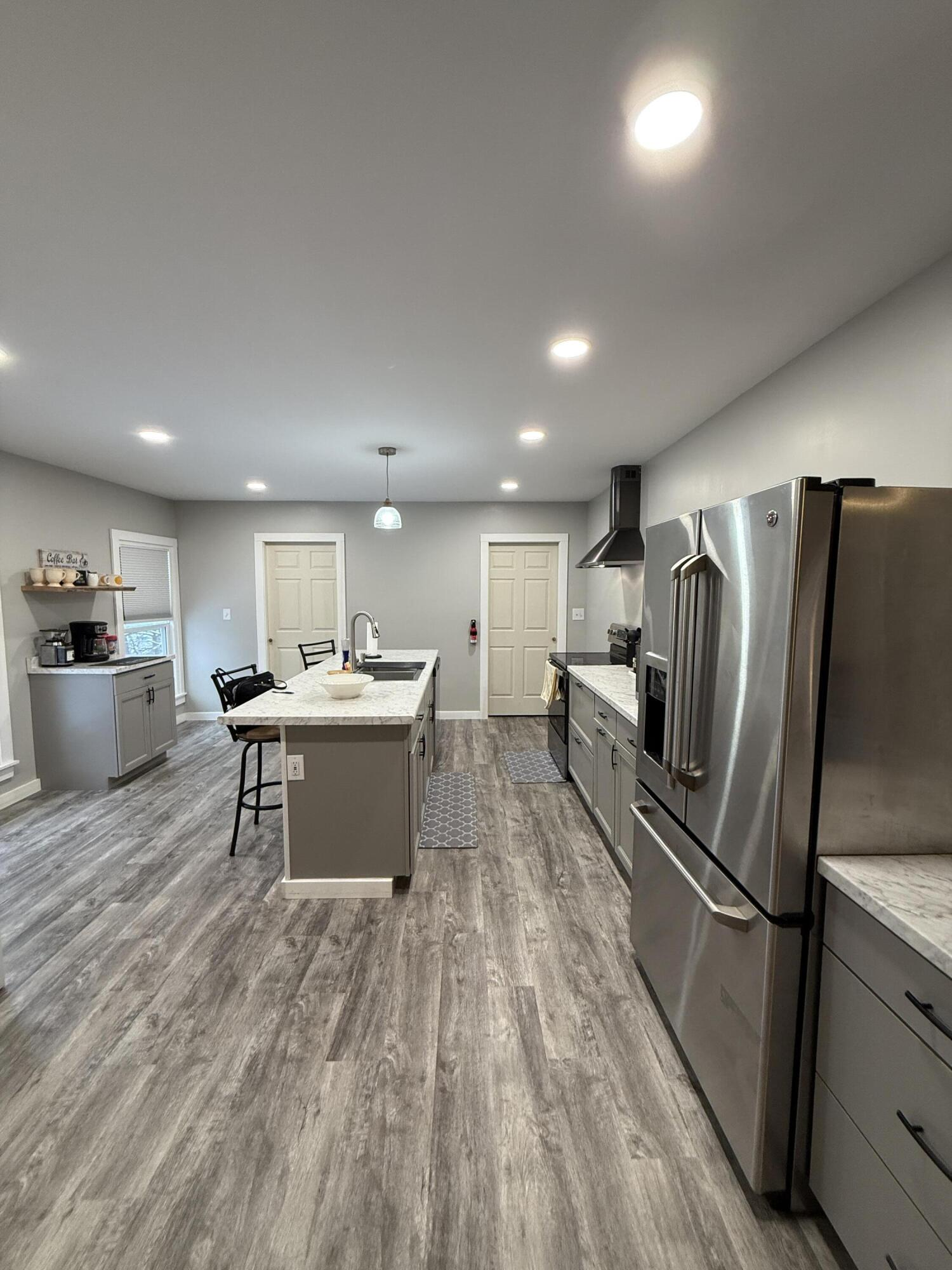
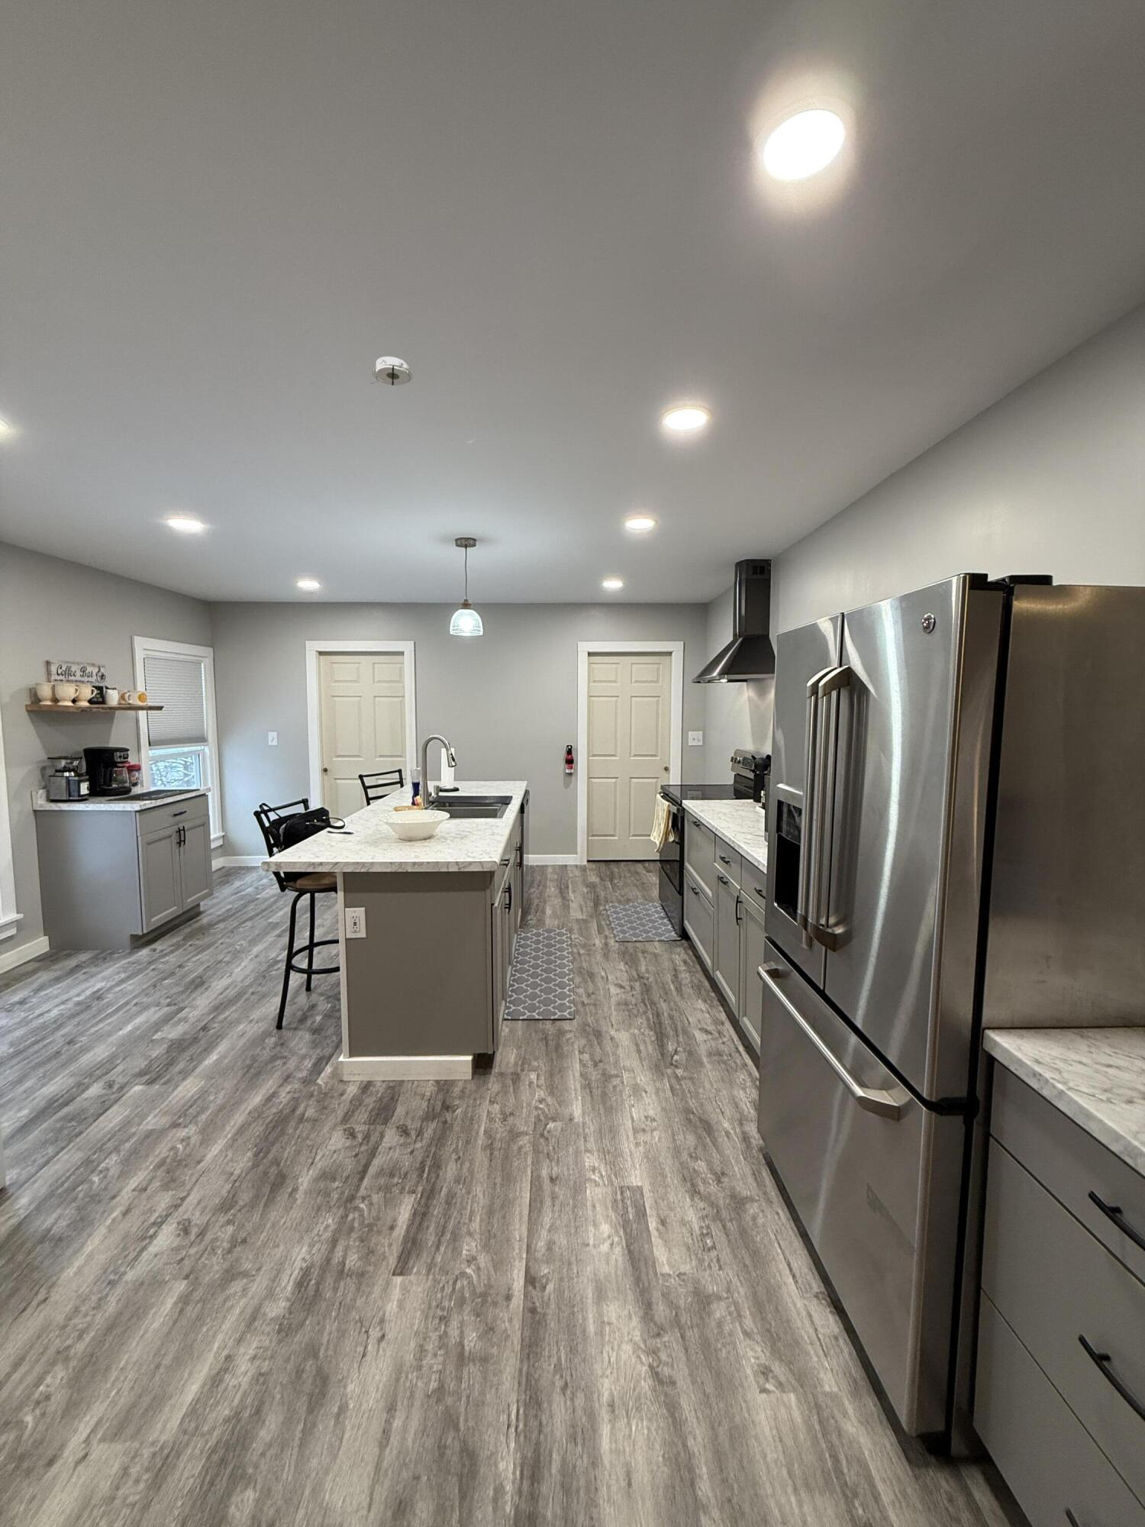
+ smoke detector (391, 372)
